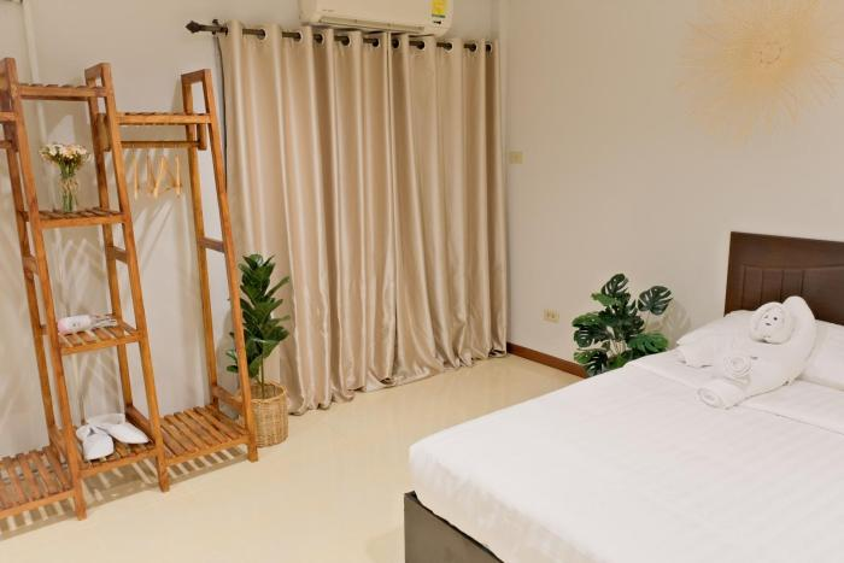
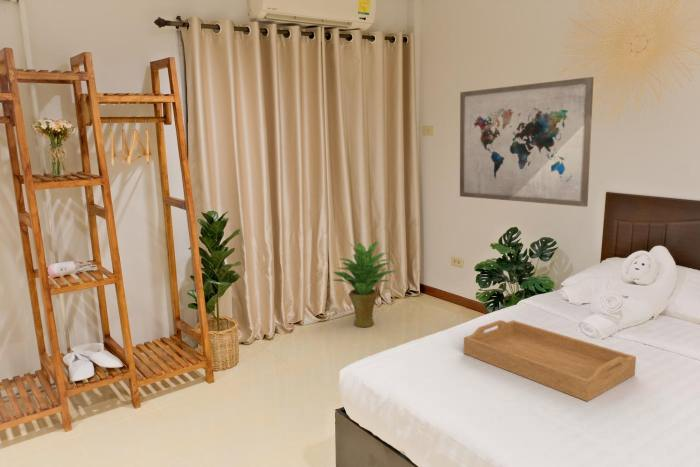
+ potted plant (363, 284)
+ serving tray (544, 352)
+ wall art (518, 144)
